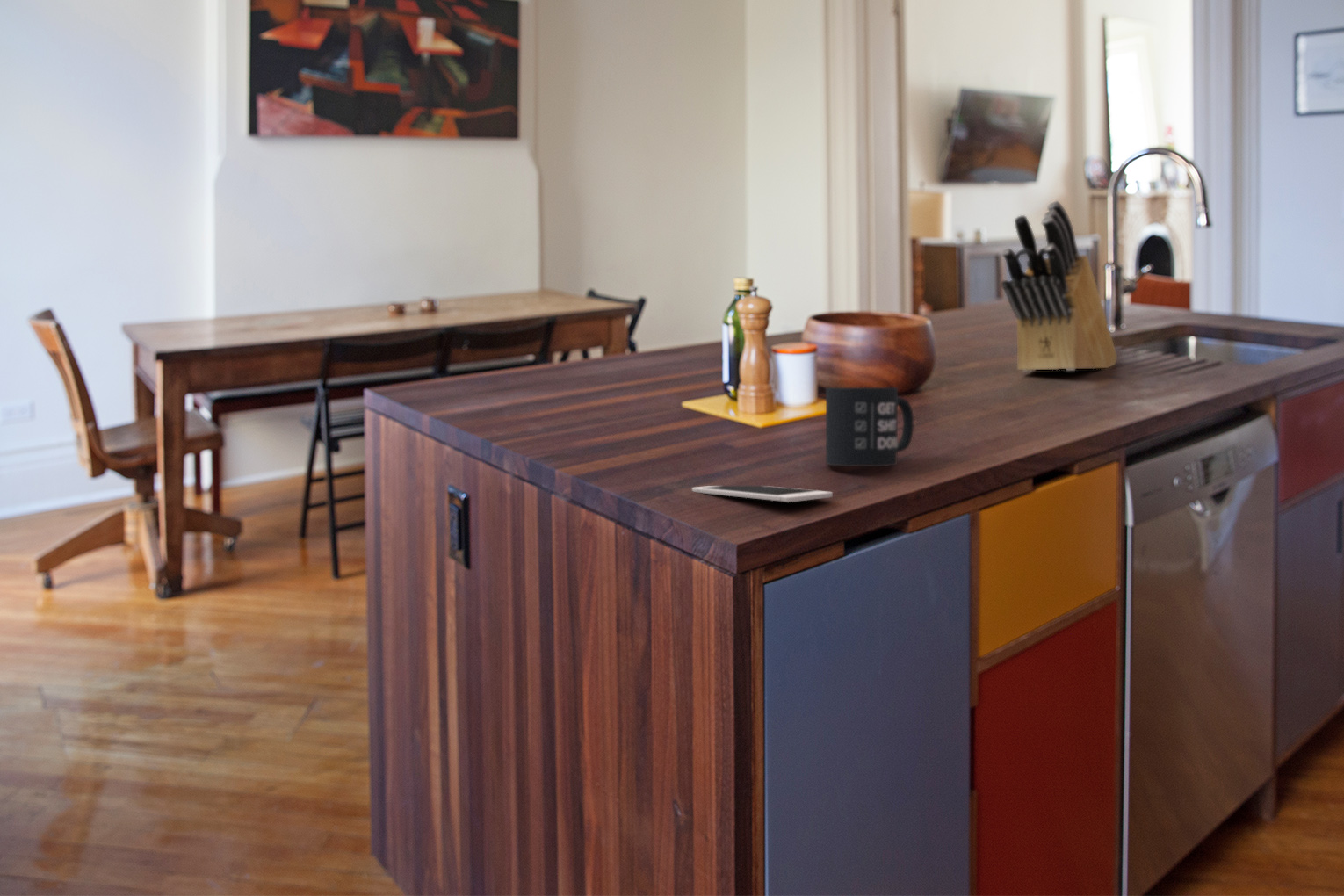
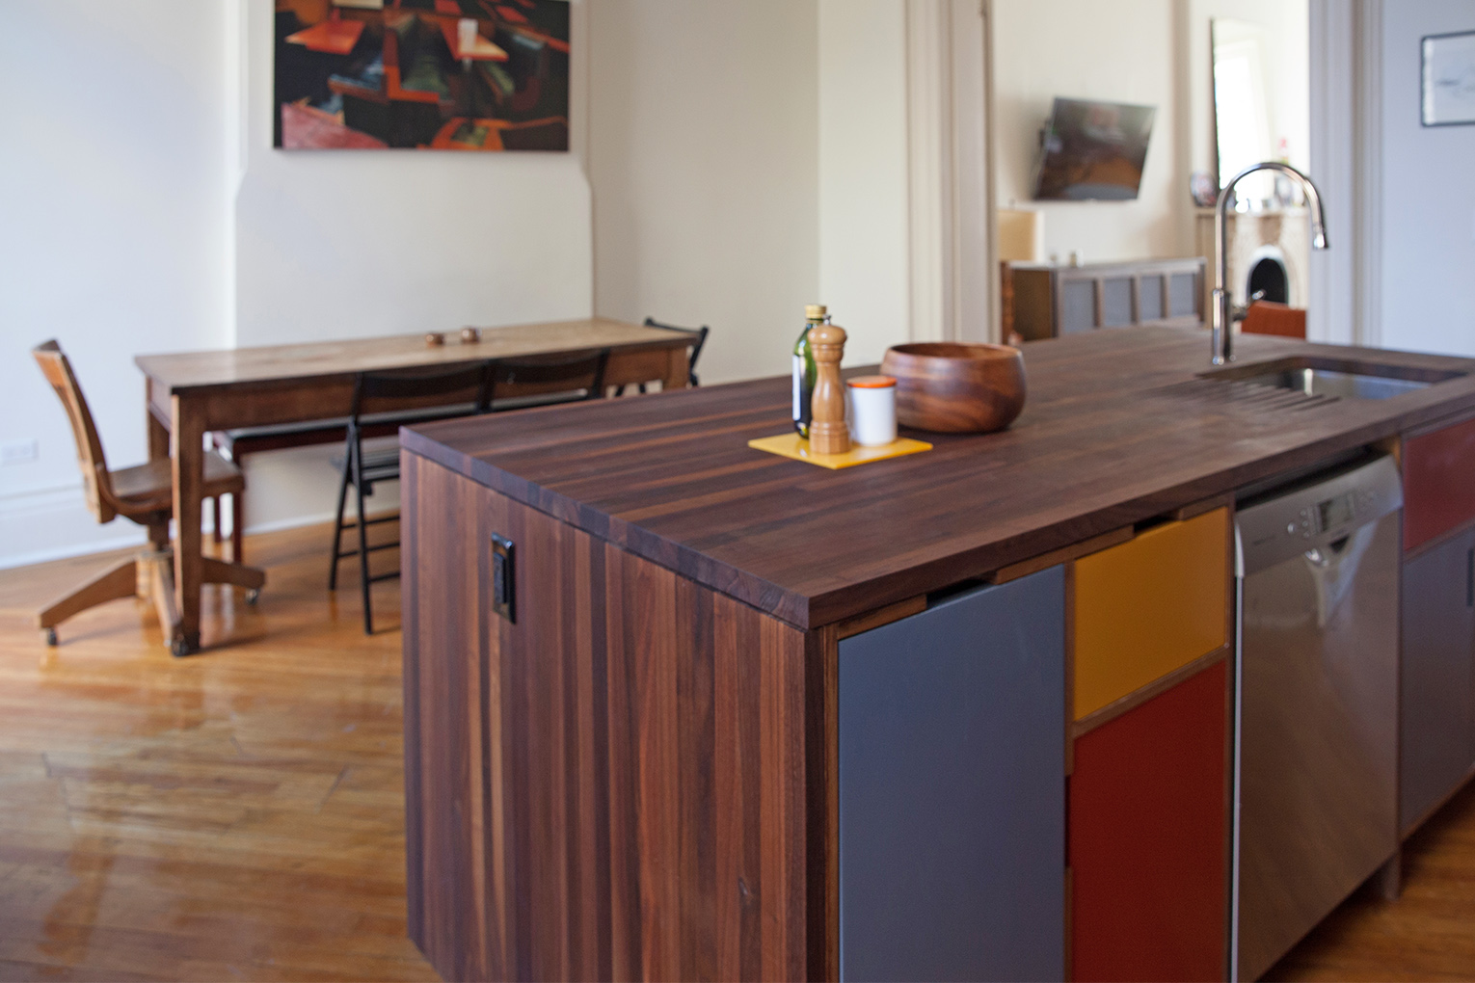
- knife block (1060, 291)
- cell phone (760, 492)
- mug (873, 425)
